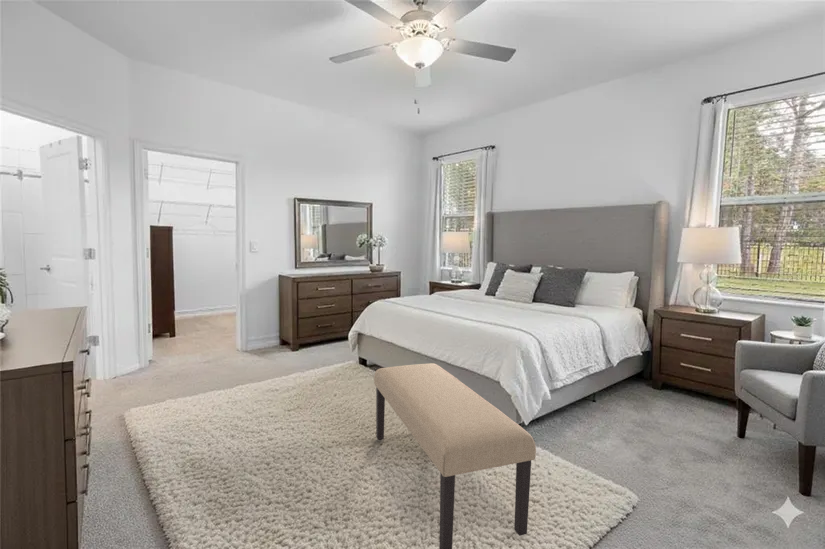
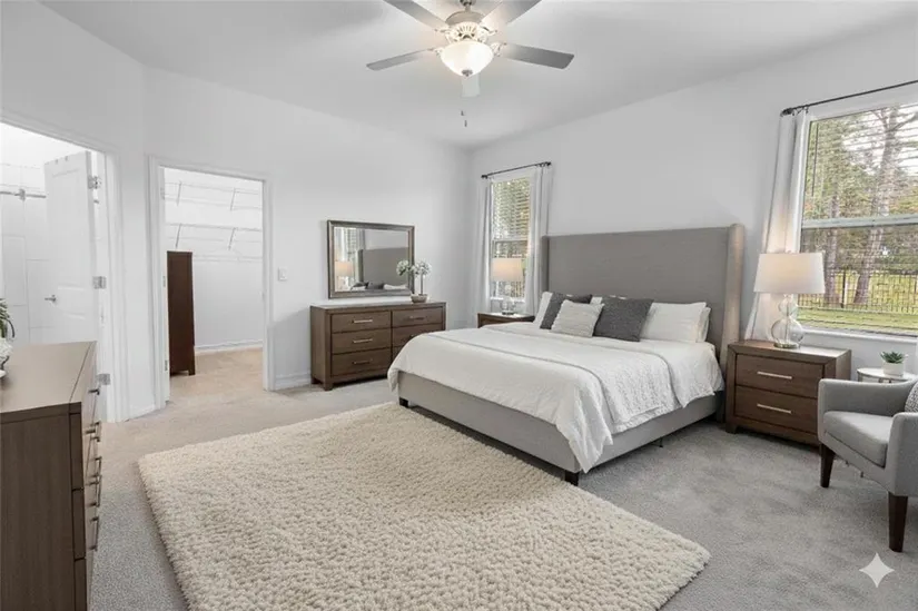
- bench (438, 434)
